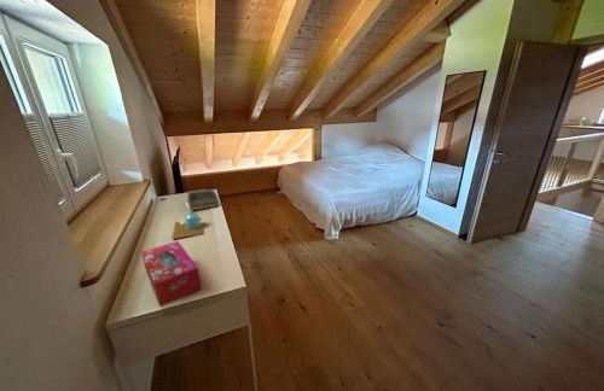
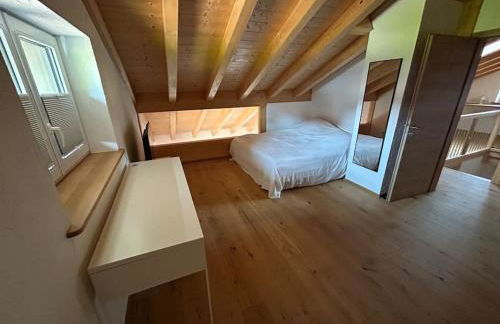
- tissue box (169, 269)
- book (202, 198)
- candle (186, 215)
